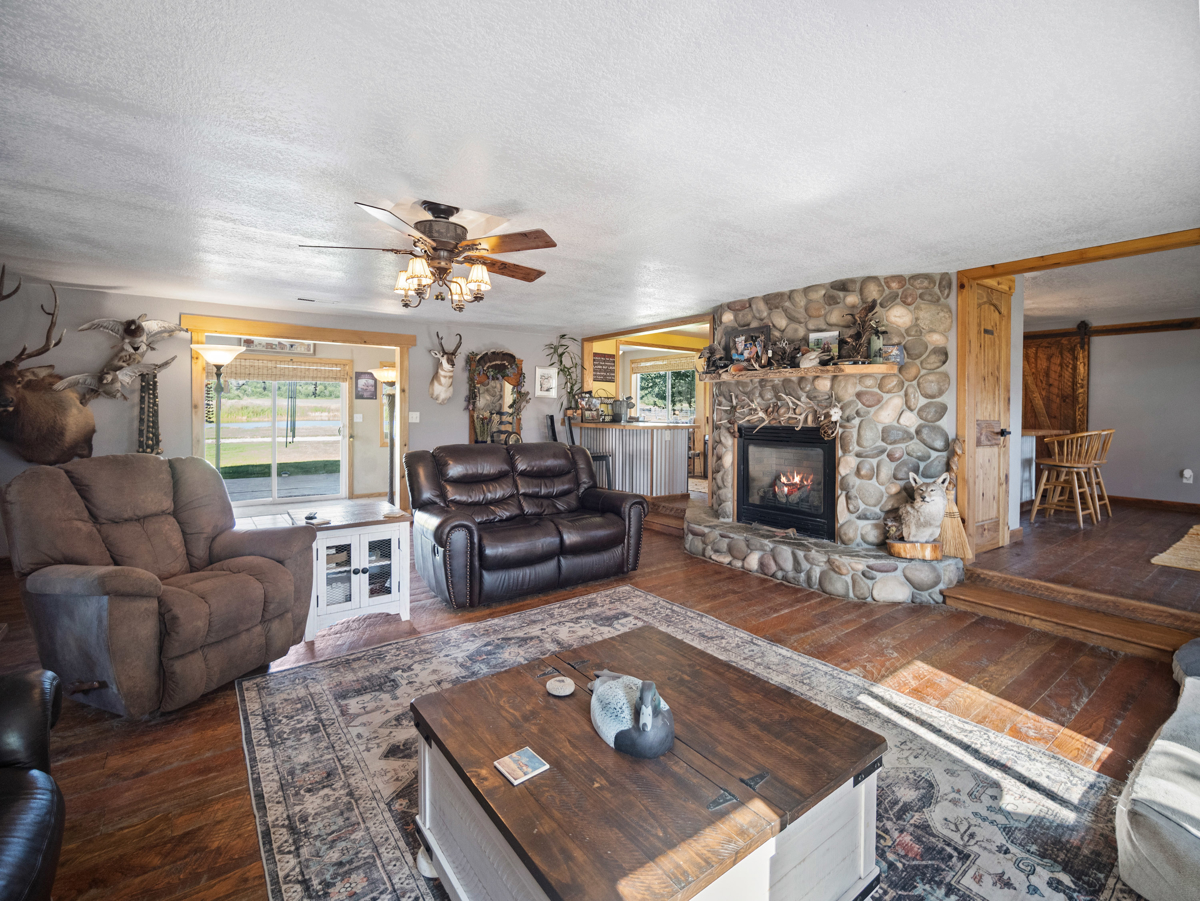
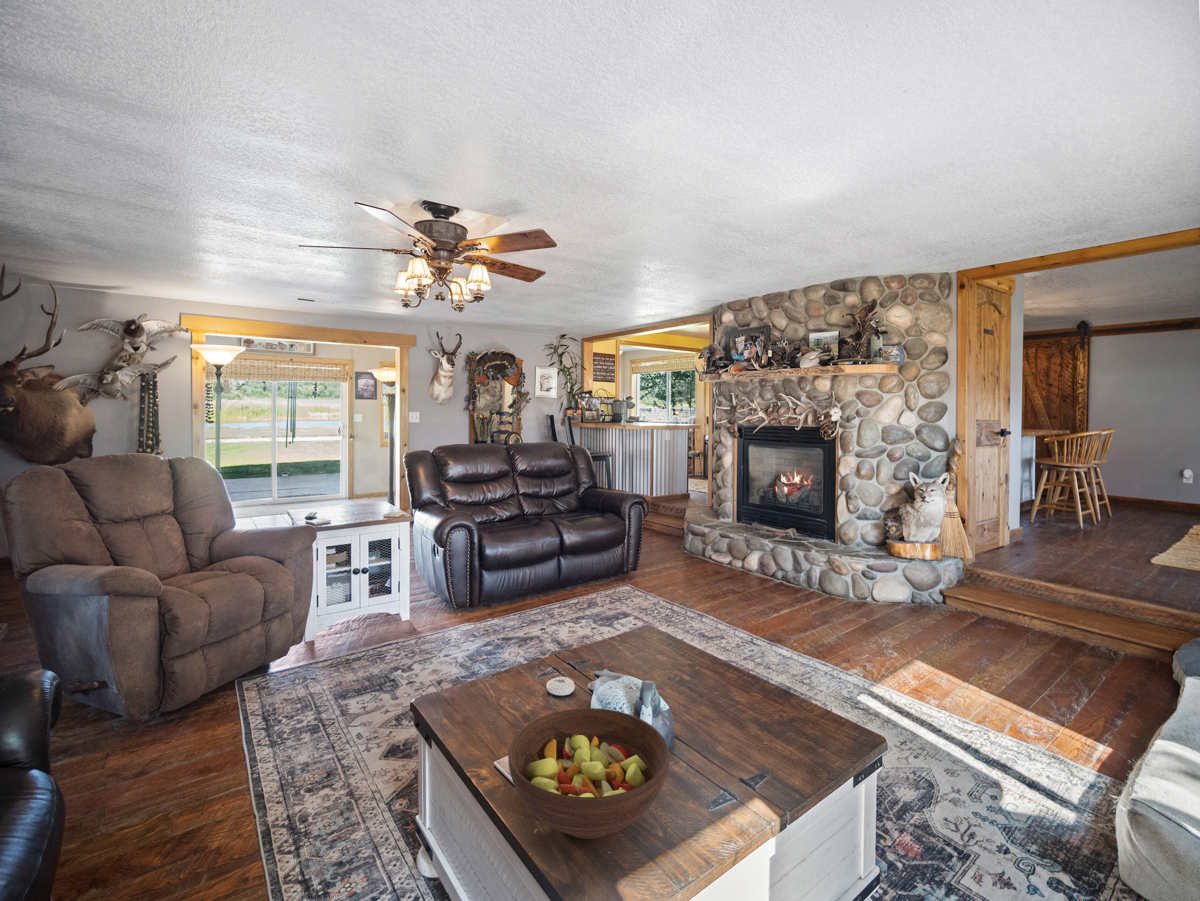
+ fruit bowl (588, 782)
